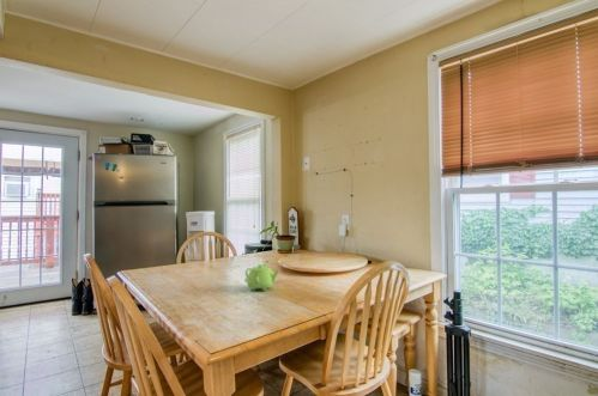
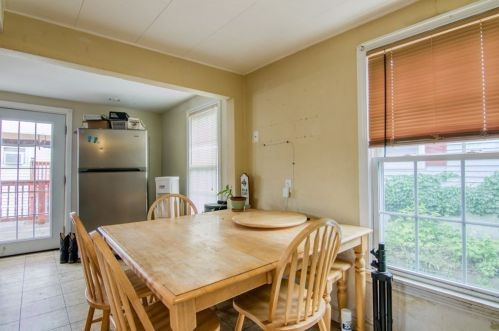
- teapot (261, 276)
